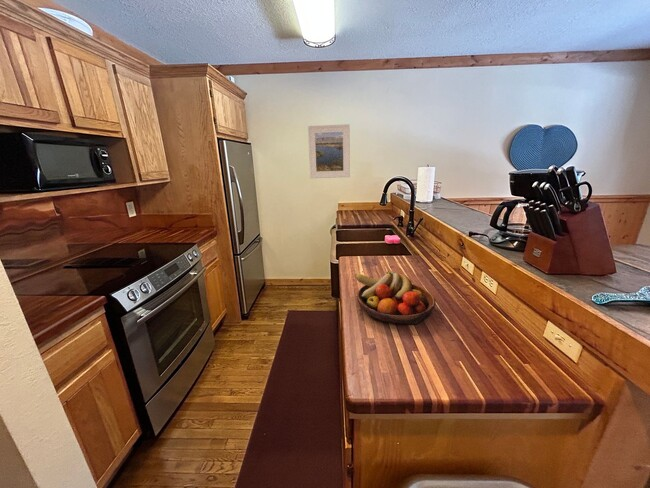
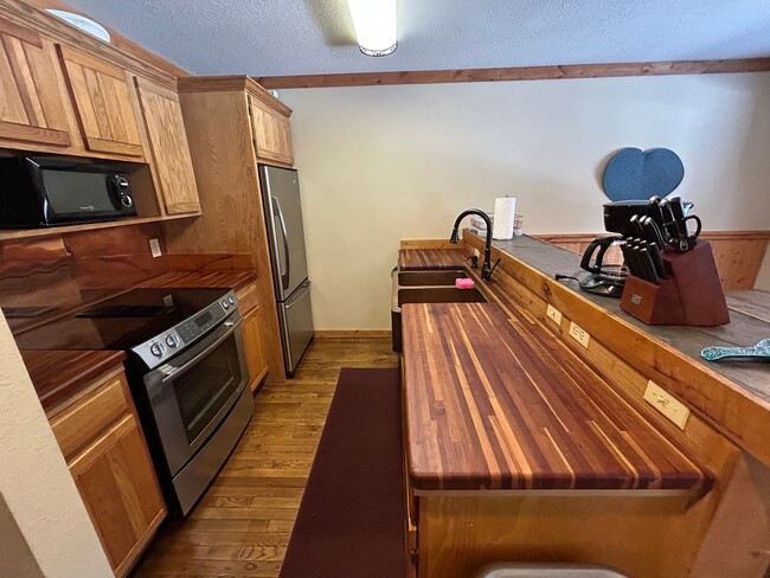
- fruit bowl (394, 293)
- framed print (329, 152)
